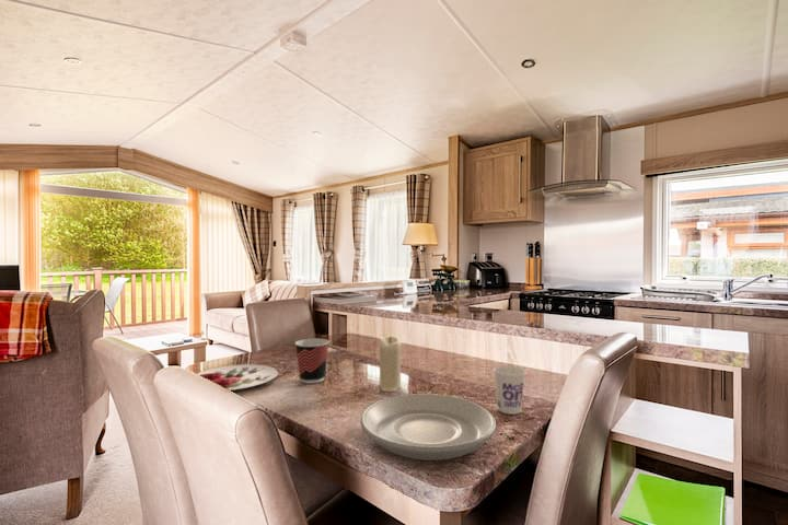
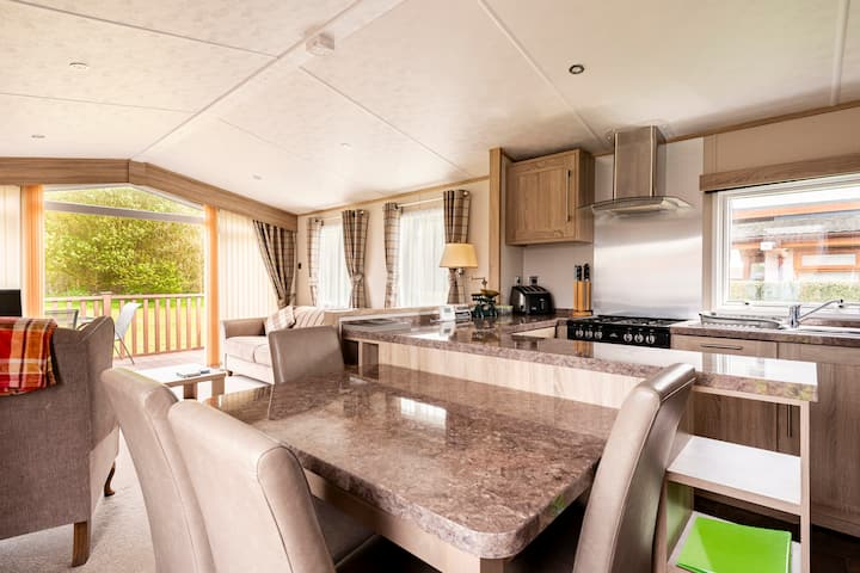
- candle (390, 361)
- plate (427, 427)
- cup (509, 389)
- cup (312, 360)
- plate (233, 375)
